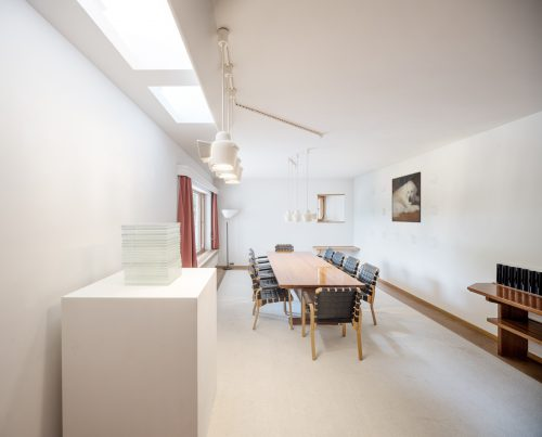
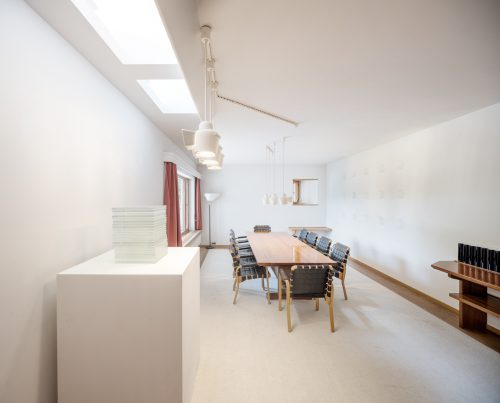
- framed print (404, 198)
